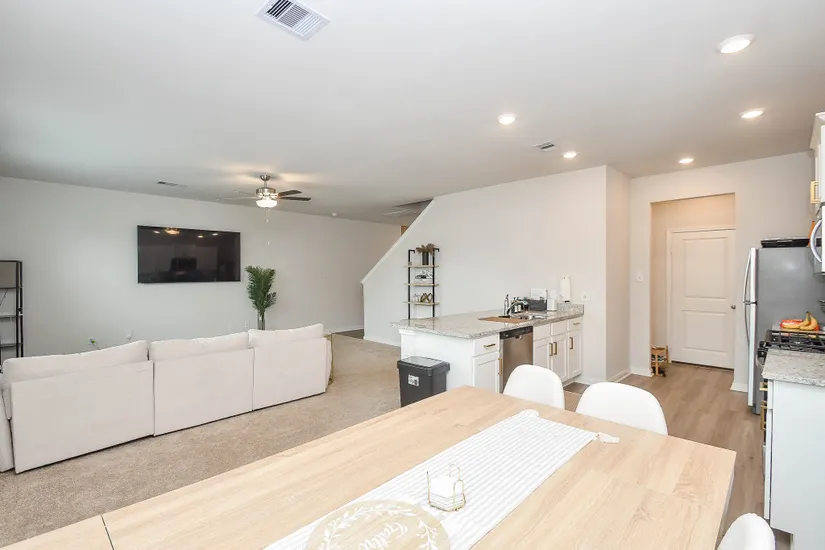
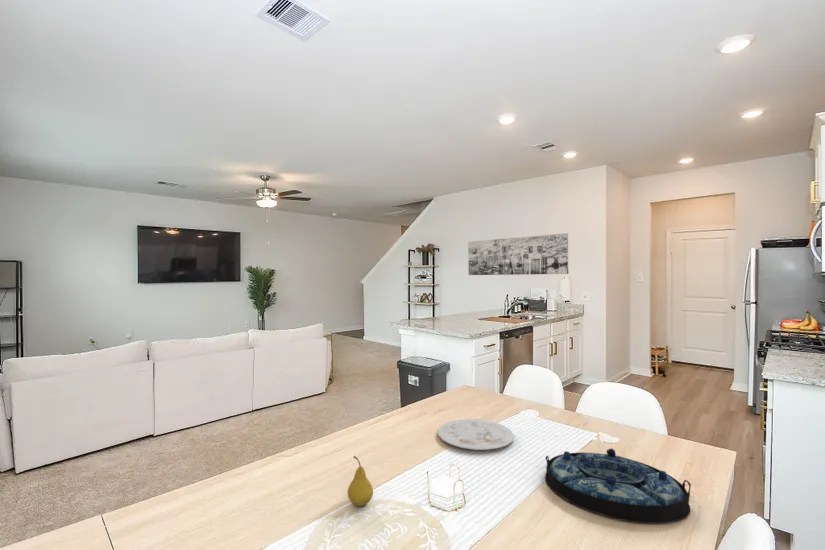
+ wall art (513, 256)
+ fruit (360, 480)
+ plate (475, 434)
+ serving tray (612, 475)
